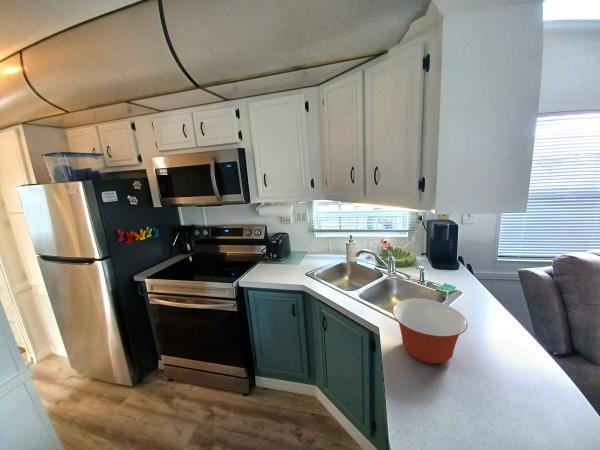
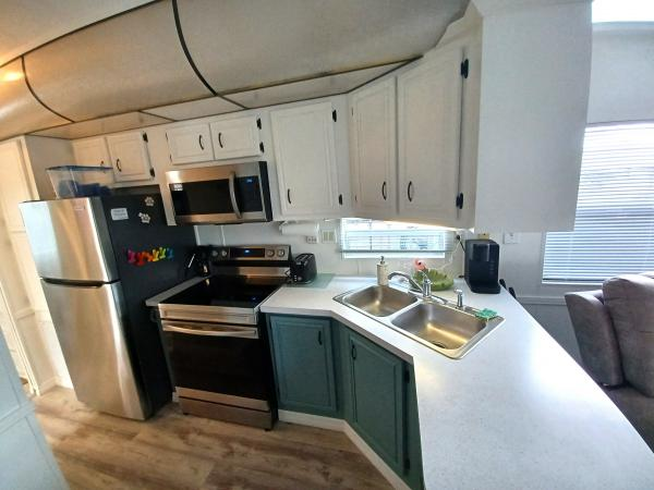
- mixing bowl (427, 333)
